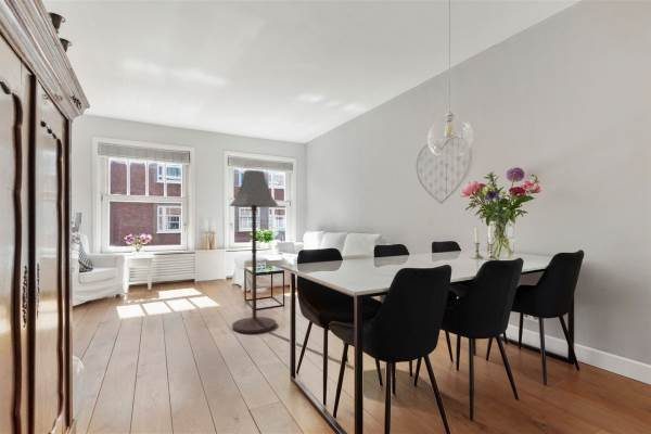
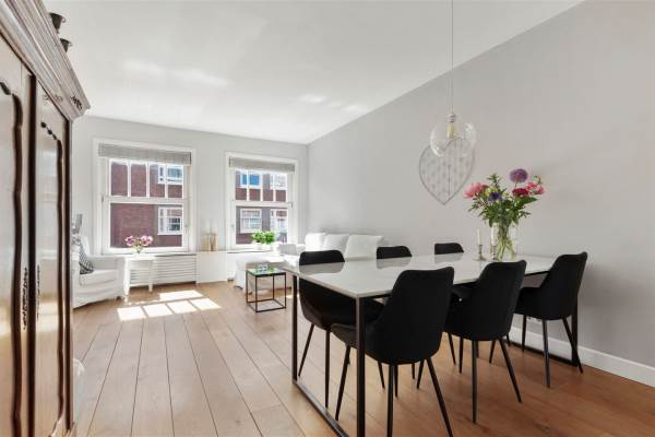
- floor lamp (254, 248)
